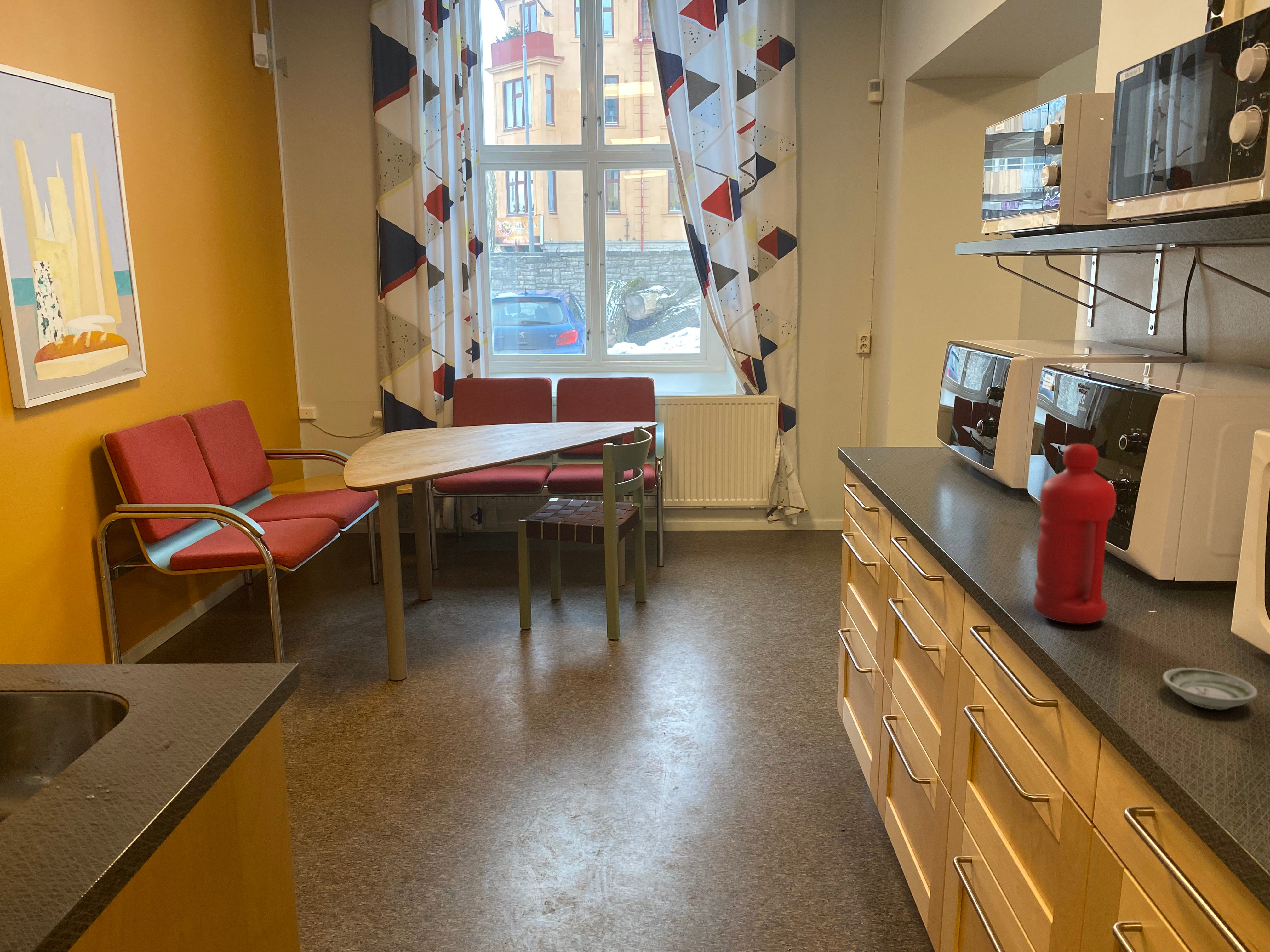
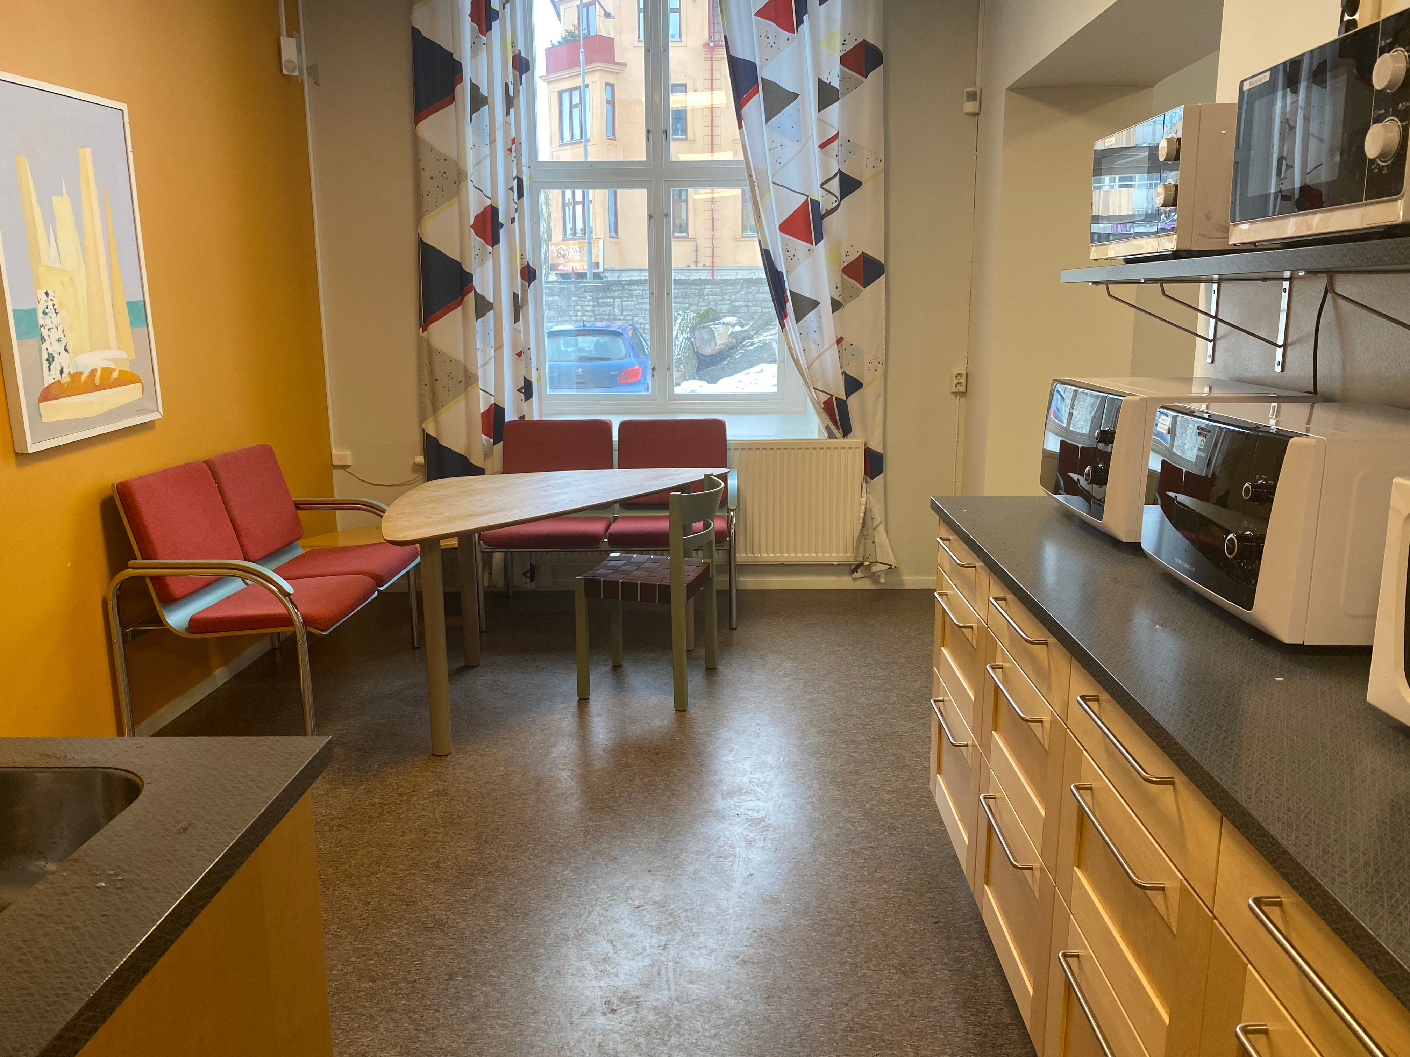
- saucer (1208, 691)
- water bottle (1075, 532)
